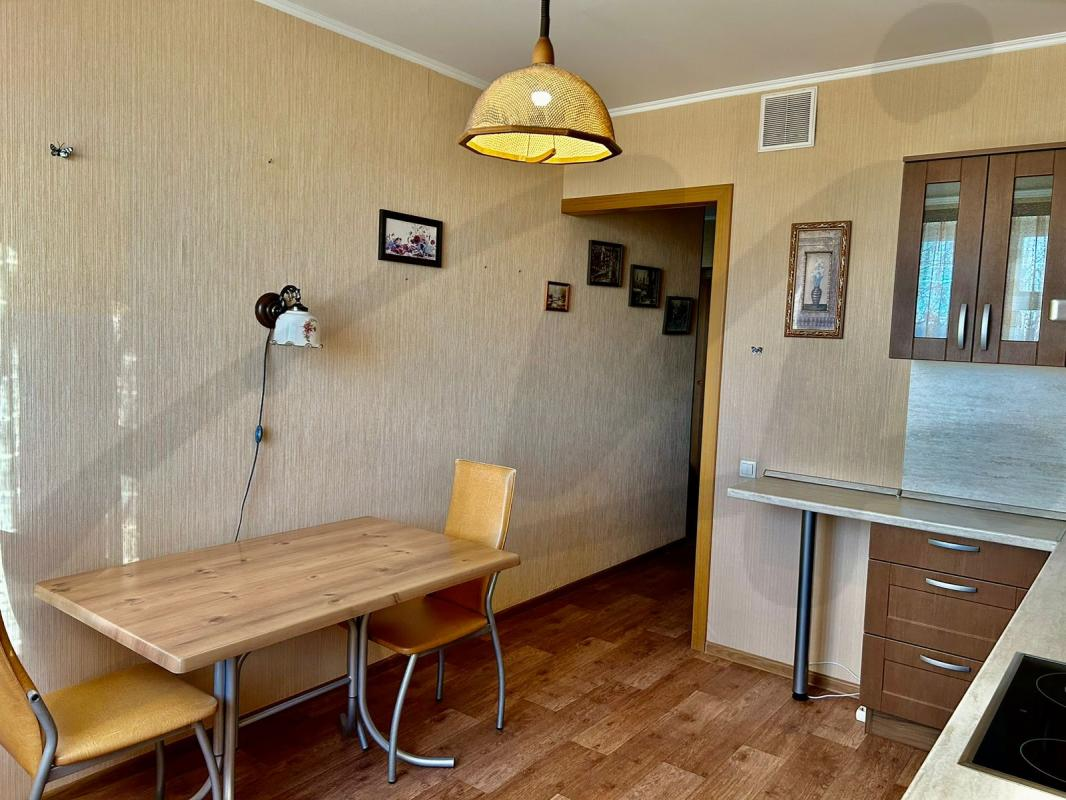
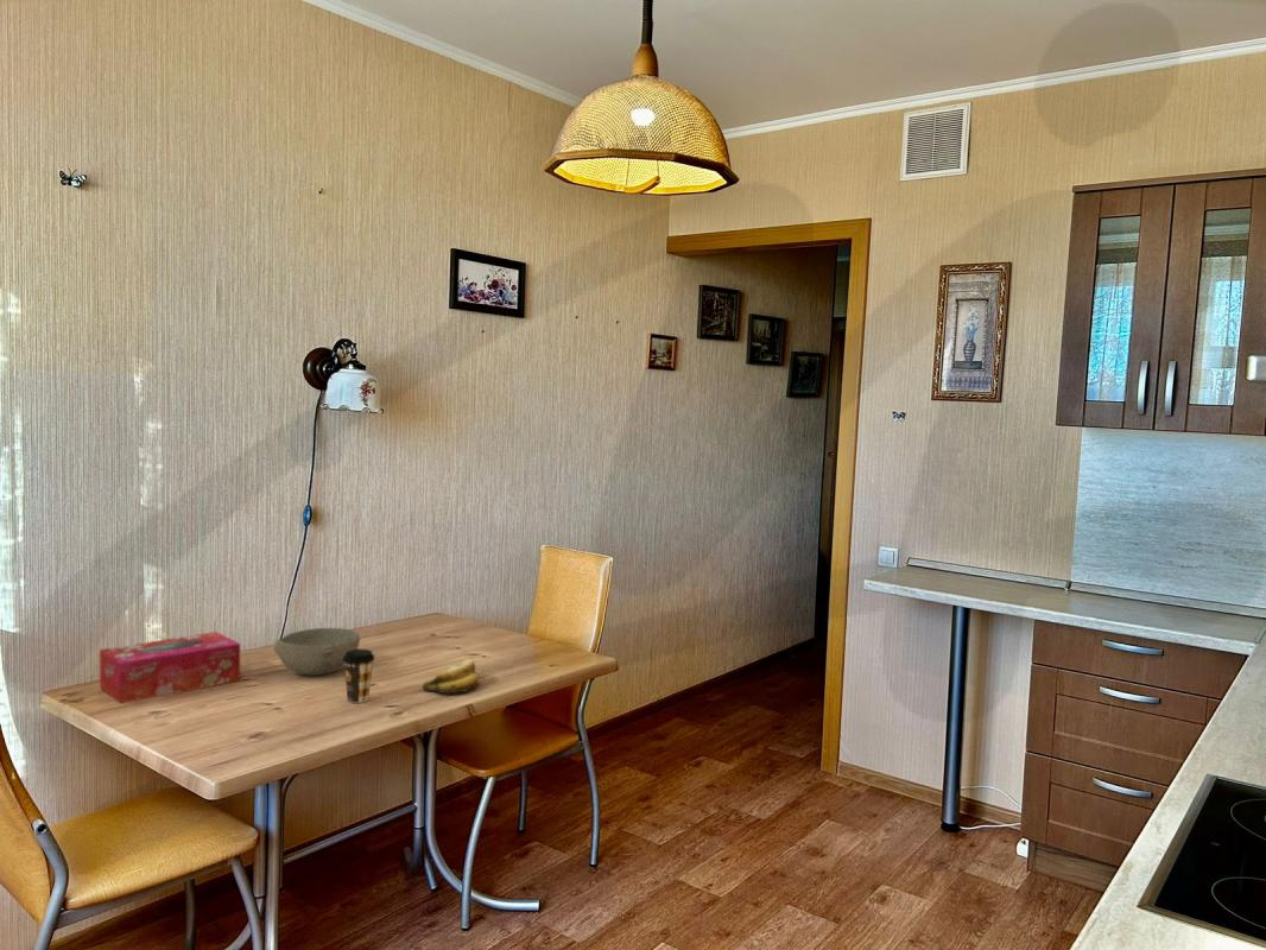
+ banana (449, 672)
+ tissue box (171, 665)
+ coffee cup (357, 676)
+ bowl (318, 652)
